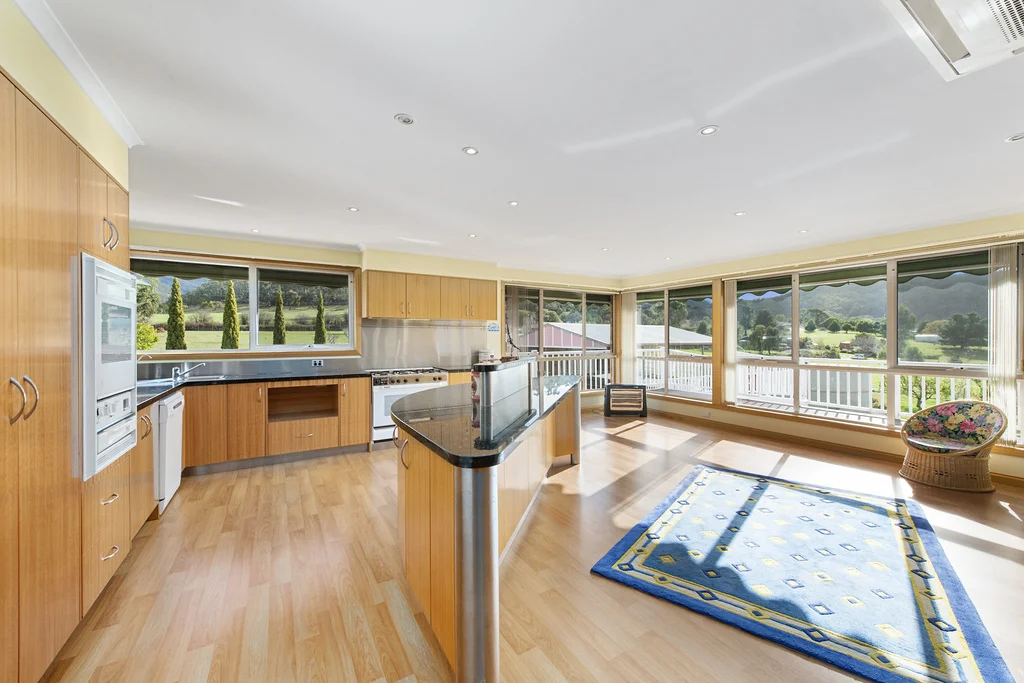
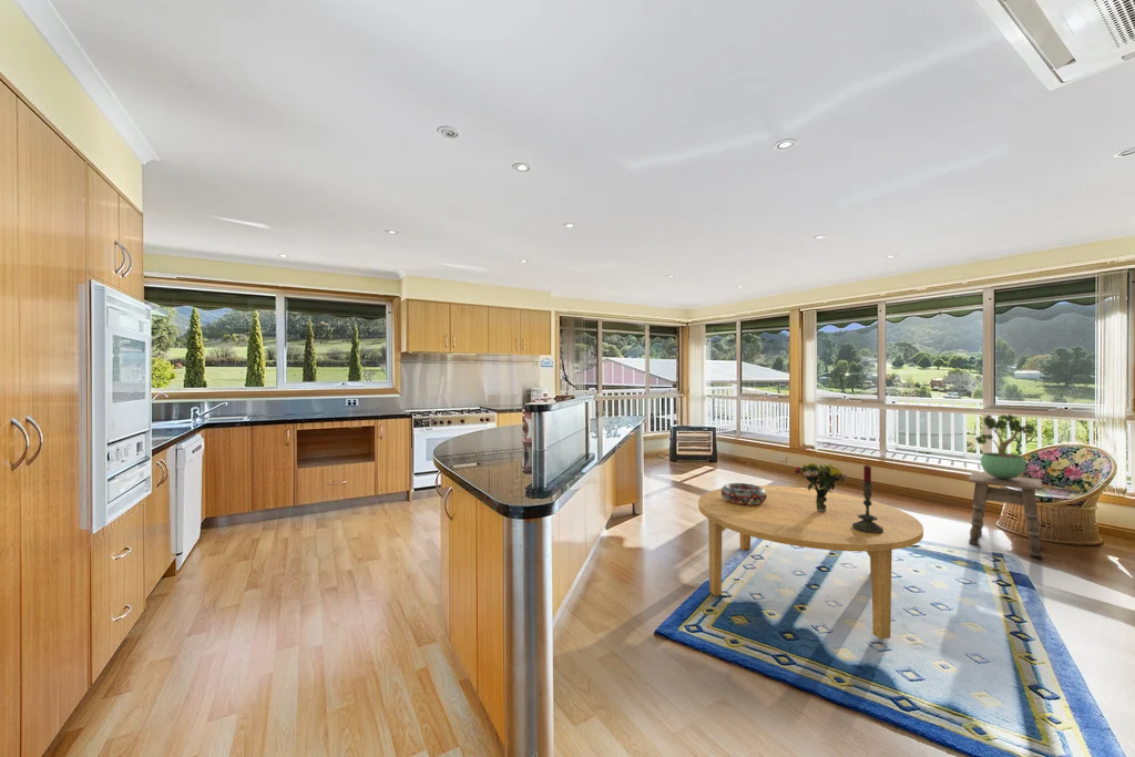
+ decorative bowl (743, 493)
+ bouquet (821, 487)
+ dining table (799, 545)
+ side table (1004, 502)
+ candle (867, 495)
+ potted plant (1004, 446)
